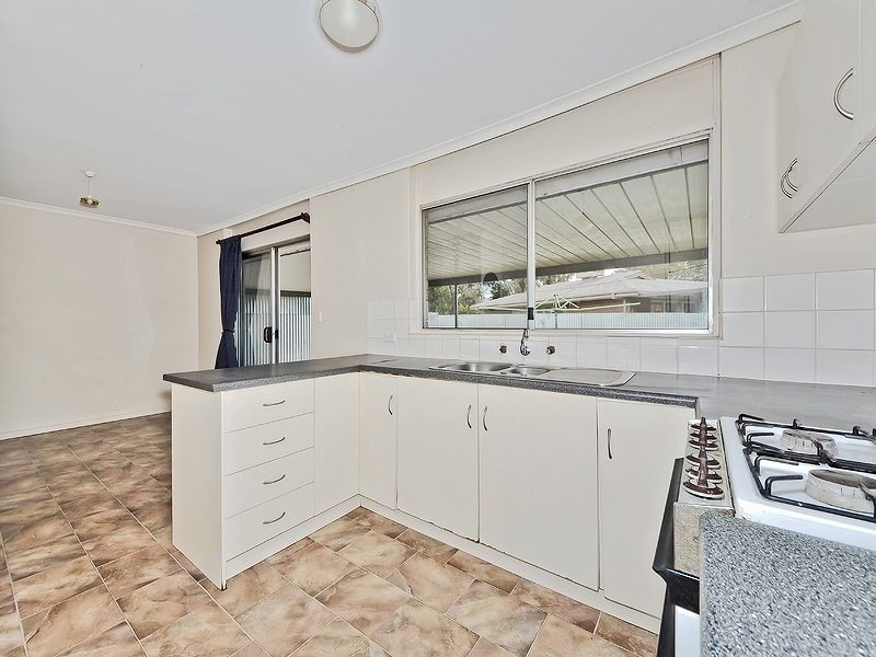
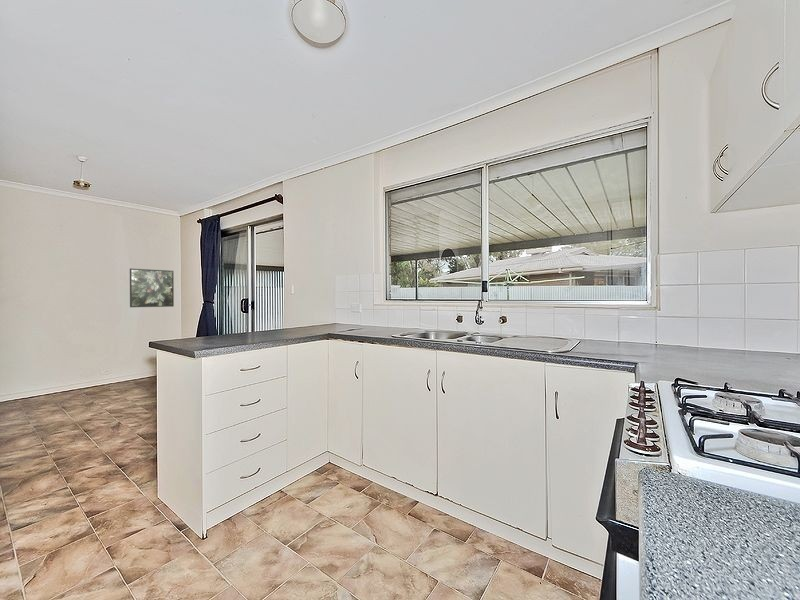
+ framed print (152, 288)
